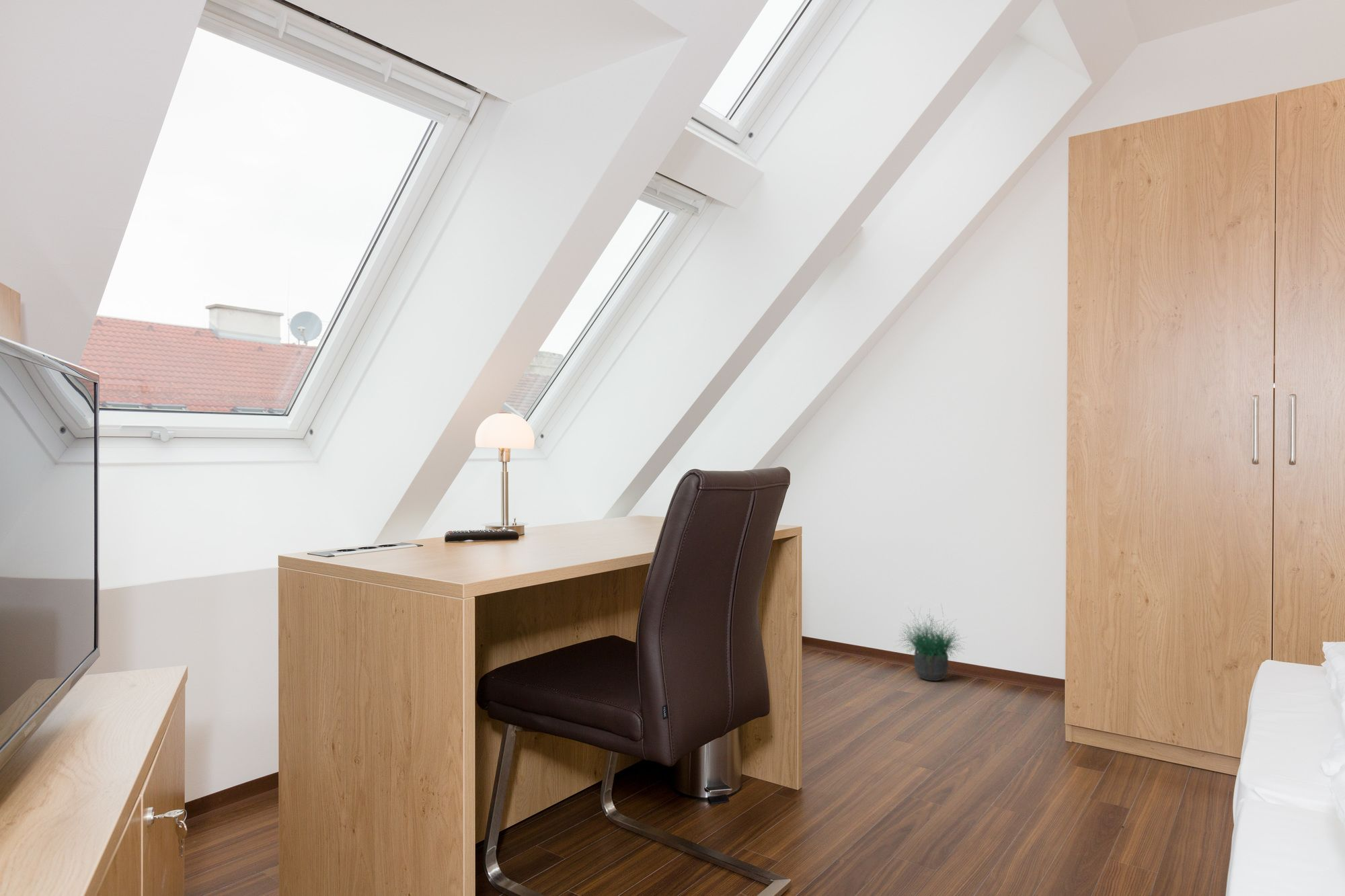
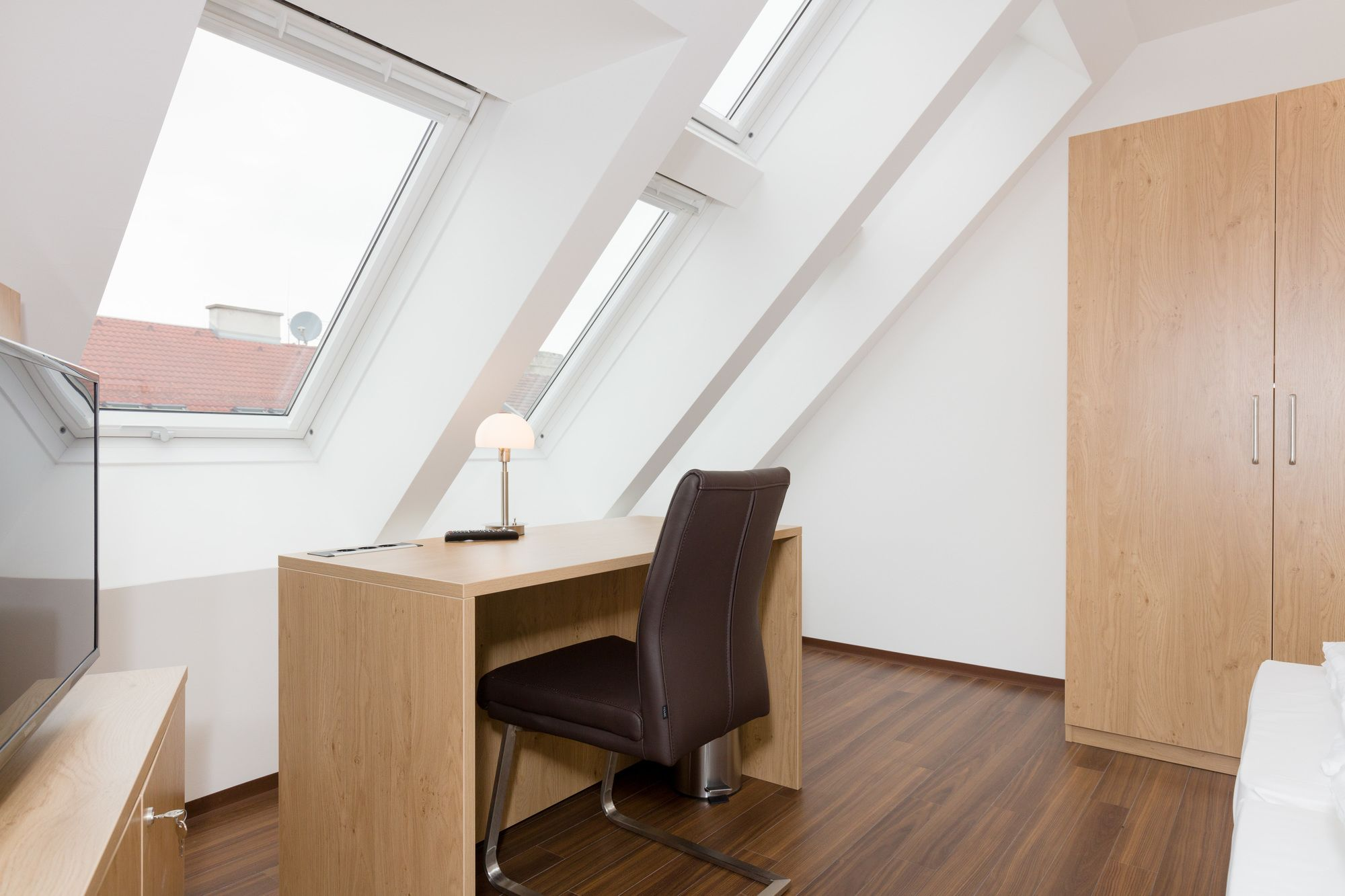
- potted plant (931, 641)
